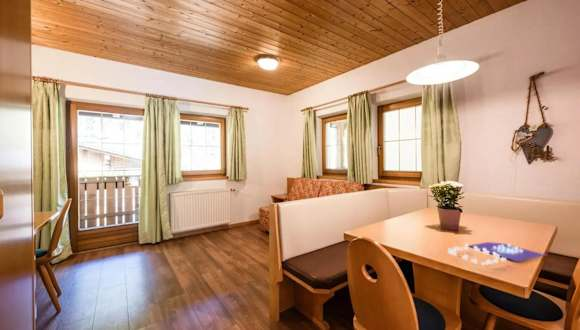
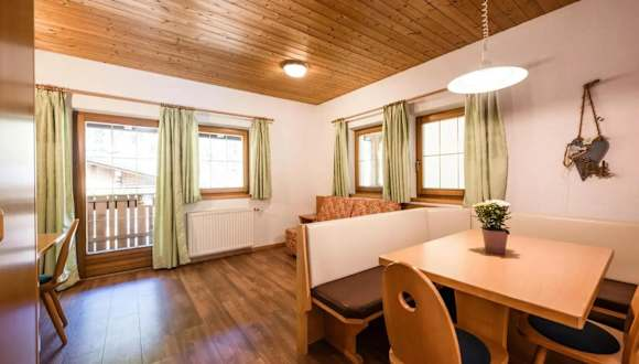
- board game (491, 248)
